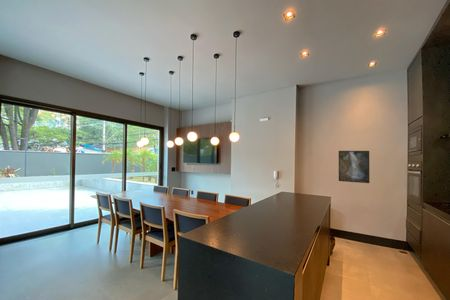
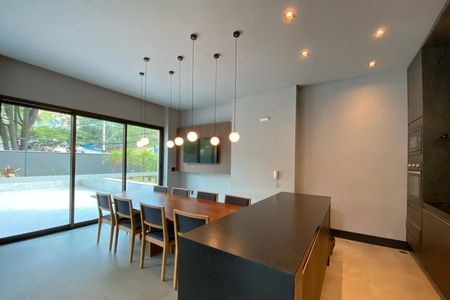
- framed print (353, 166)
